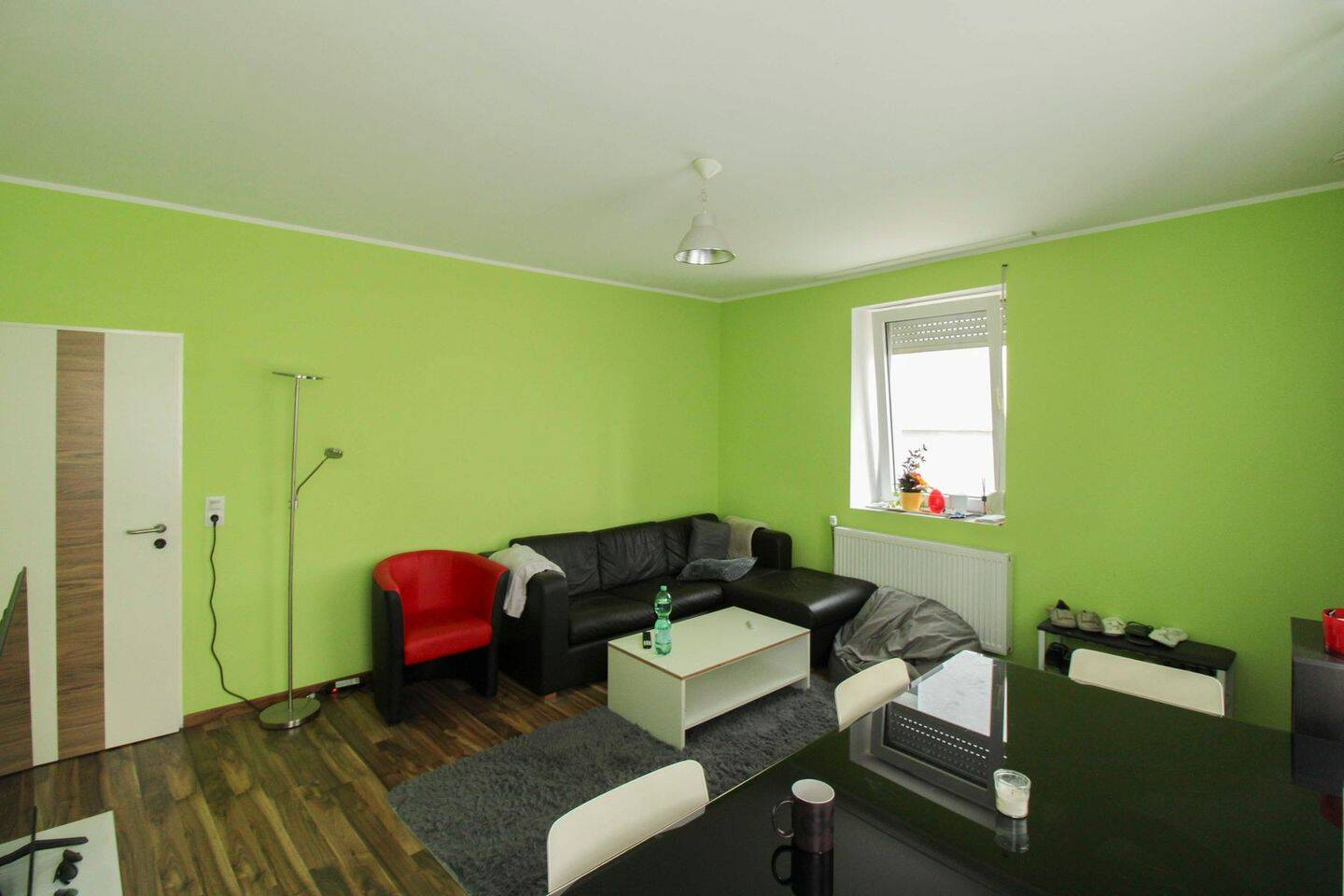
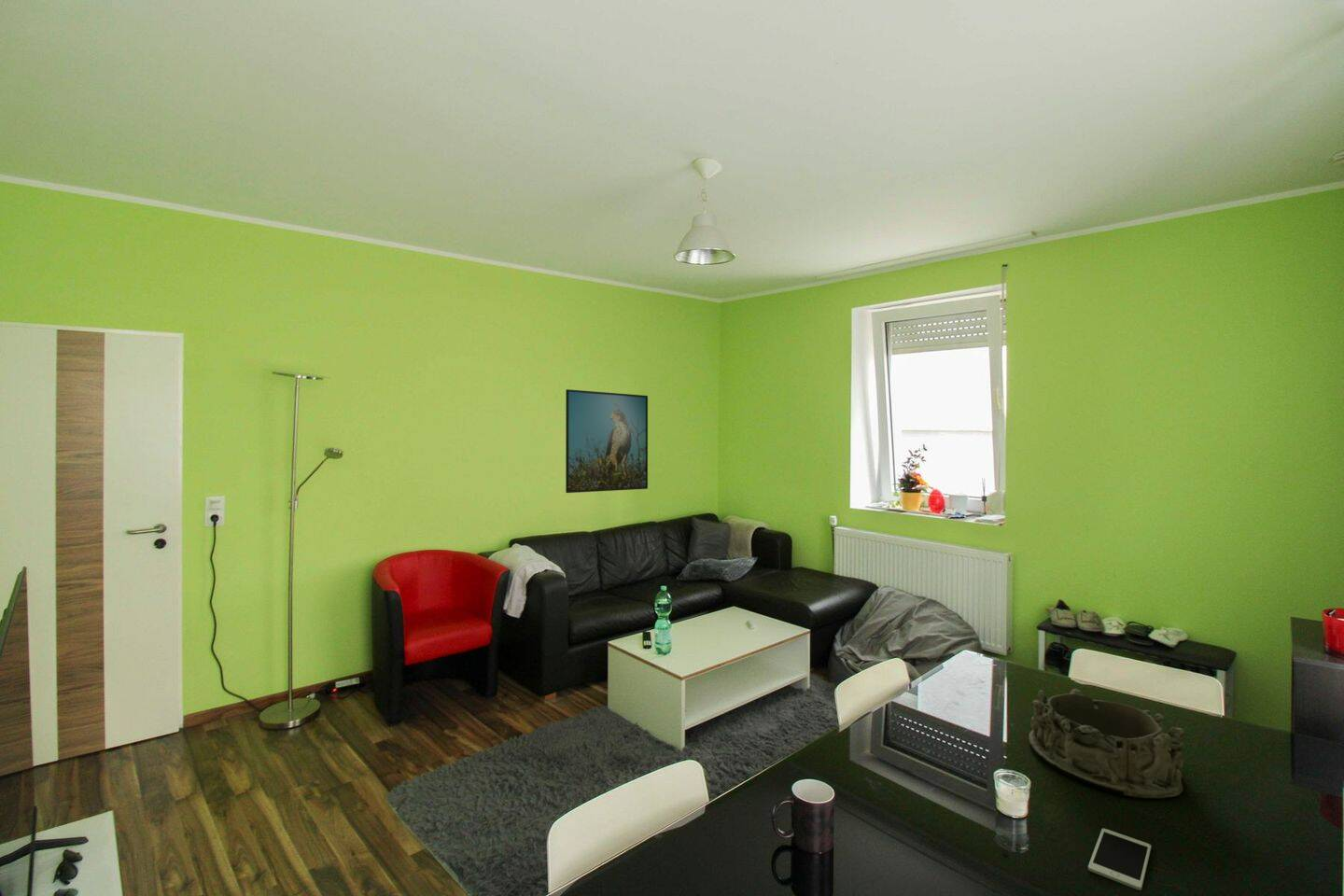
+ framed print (609, 441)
+ cell phone (1120, 857)
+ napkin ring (1100, 733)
